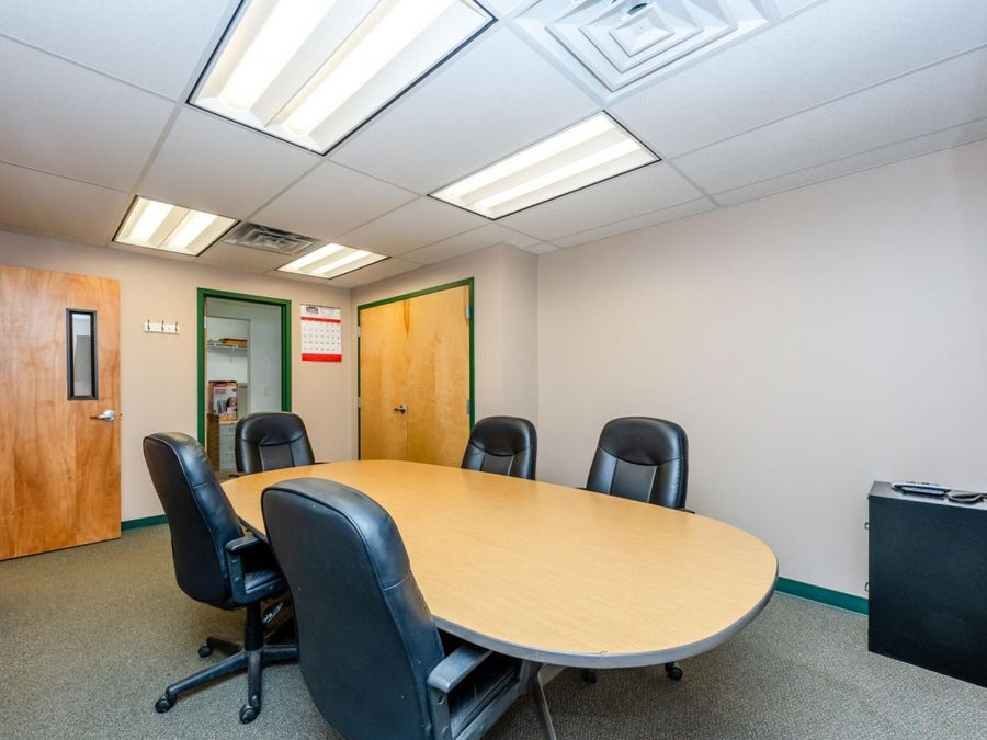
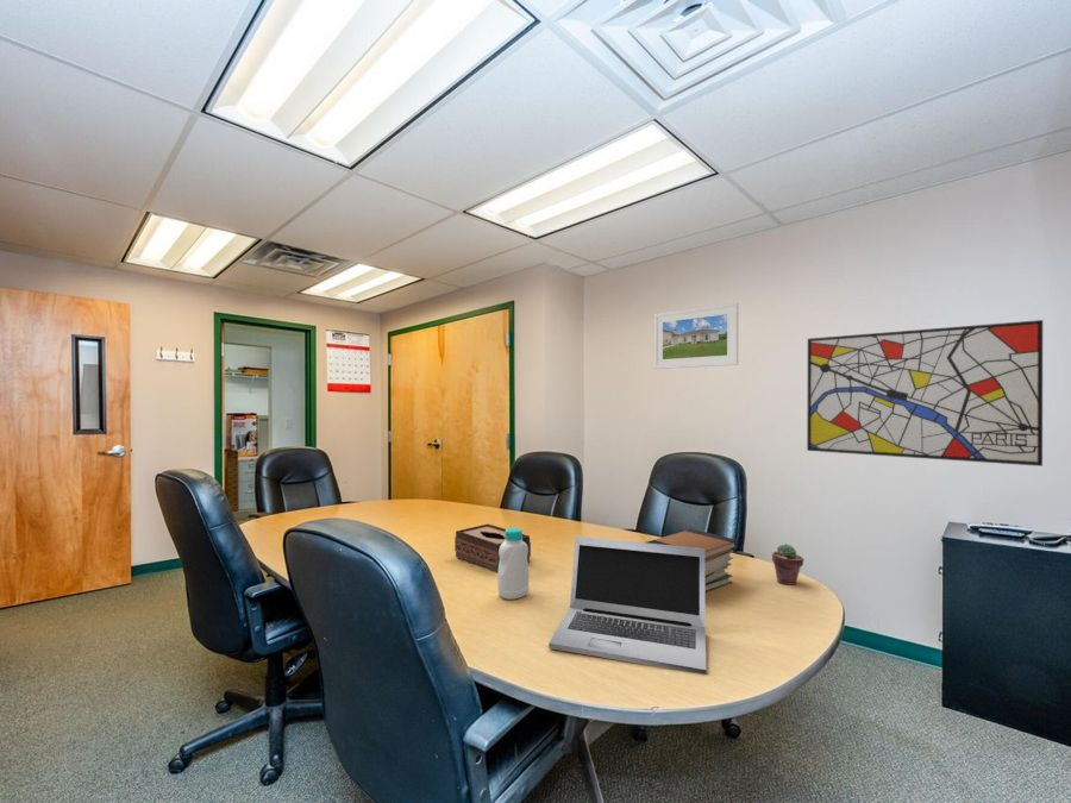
+ bottle (513, 562)
+ potted succulent (787, 563)
+ wall art (909, 394)
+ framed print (694, 338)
+ book stack (704, 562)
+ tissue box (491, 546)
+ laptop (631, 595)
